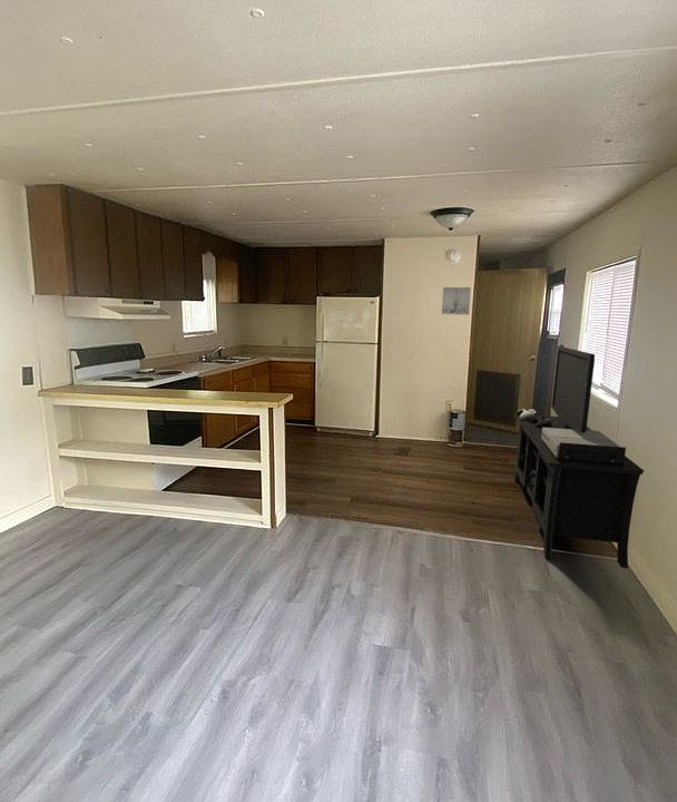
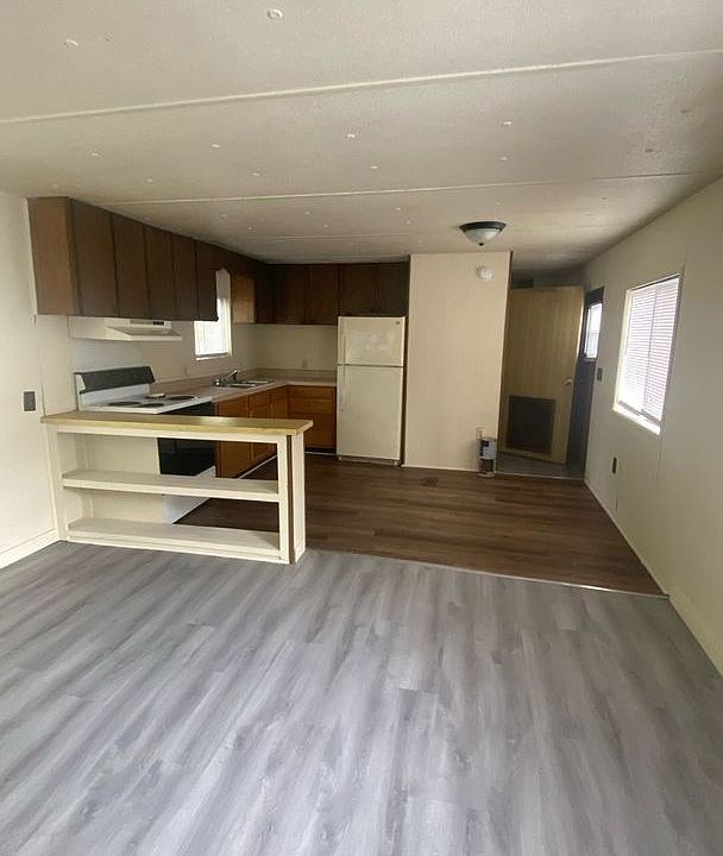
- wall art (455, 301)
- media console (563, 434)
